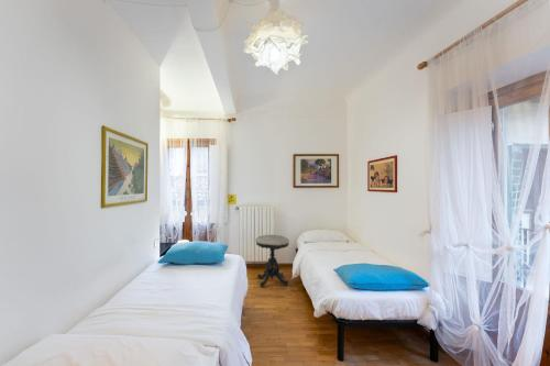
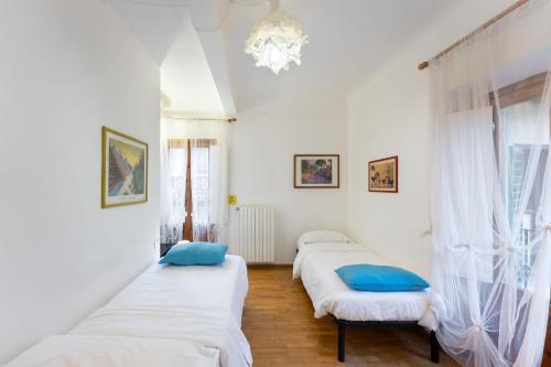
- side table (272, 259)
